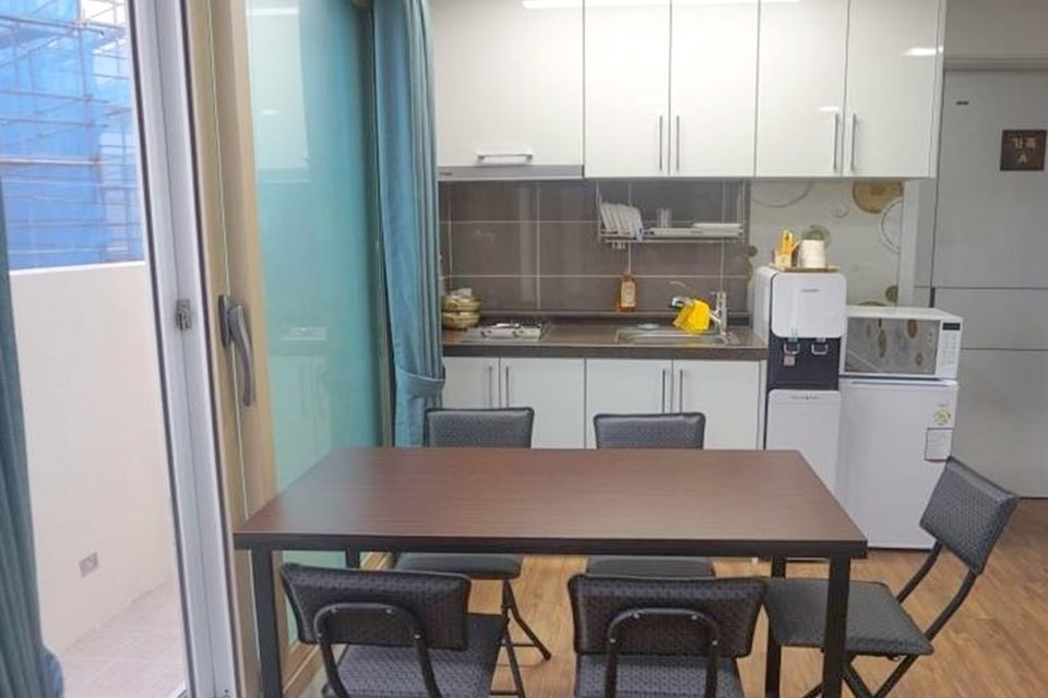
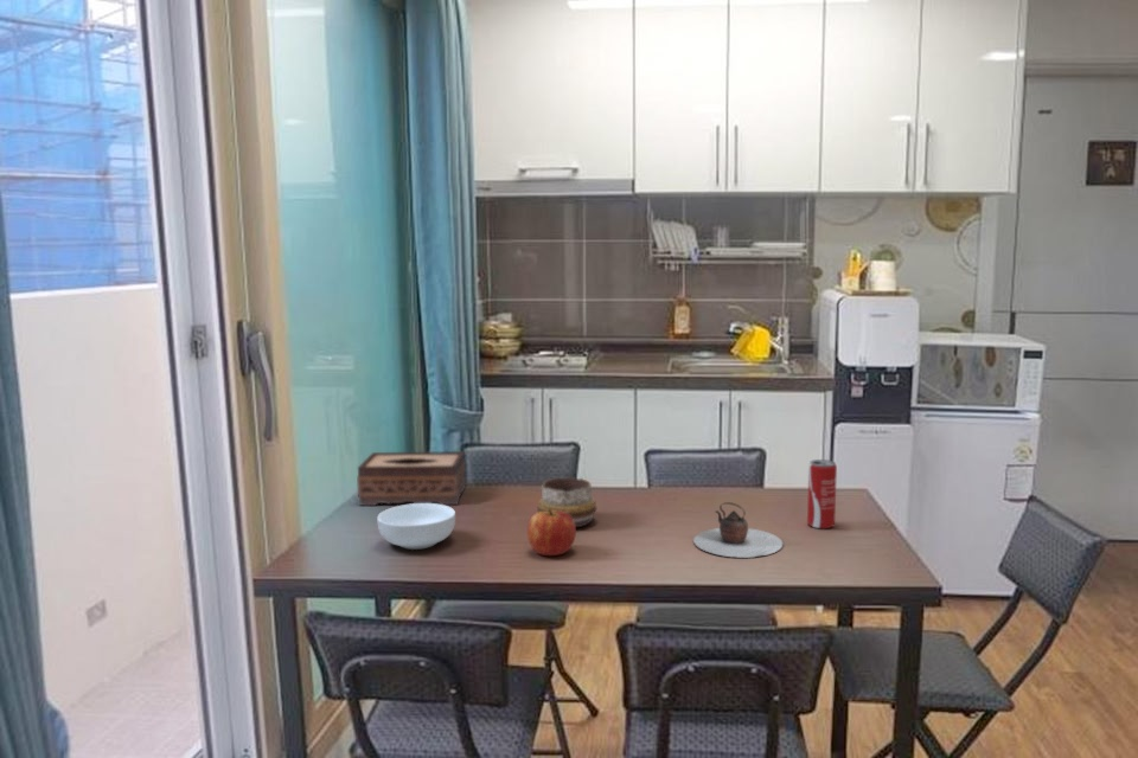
+ tissue box (413, 477)
+ teapot (737, 522)
+ cereal bowl (416, 528)
+ decorative bowl (567, 502)
+ beverage can (821, 494)
+ apple (551, 529)
